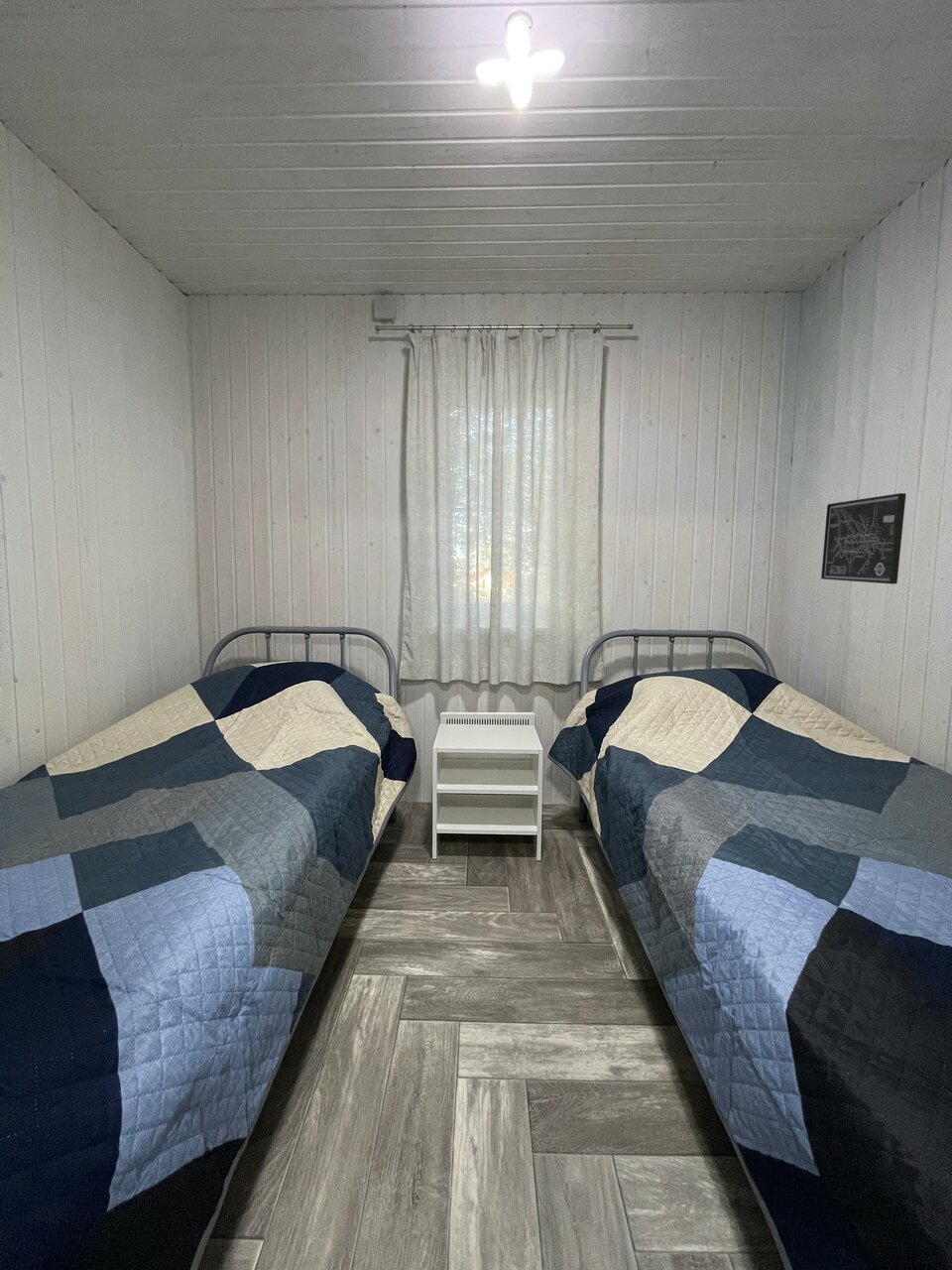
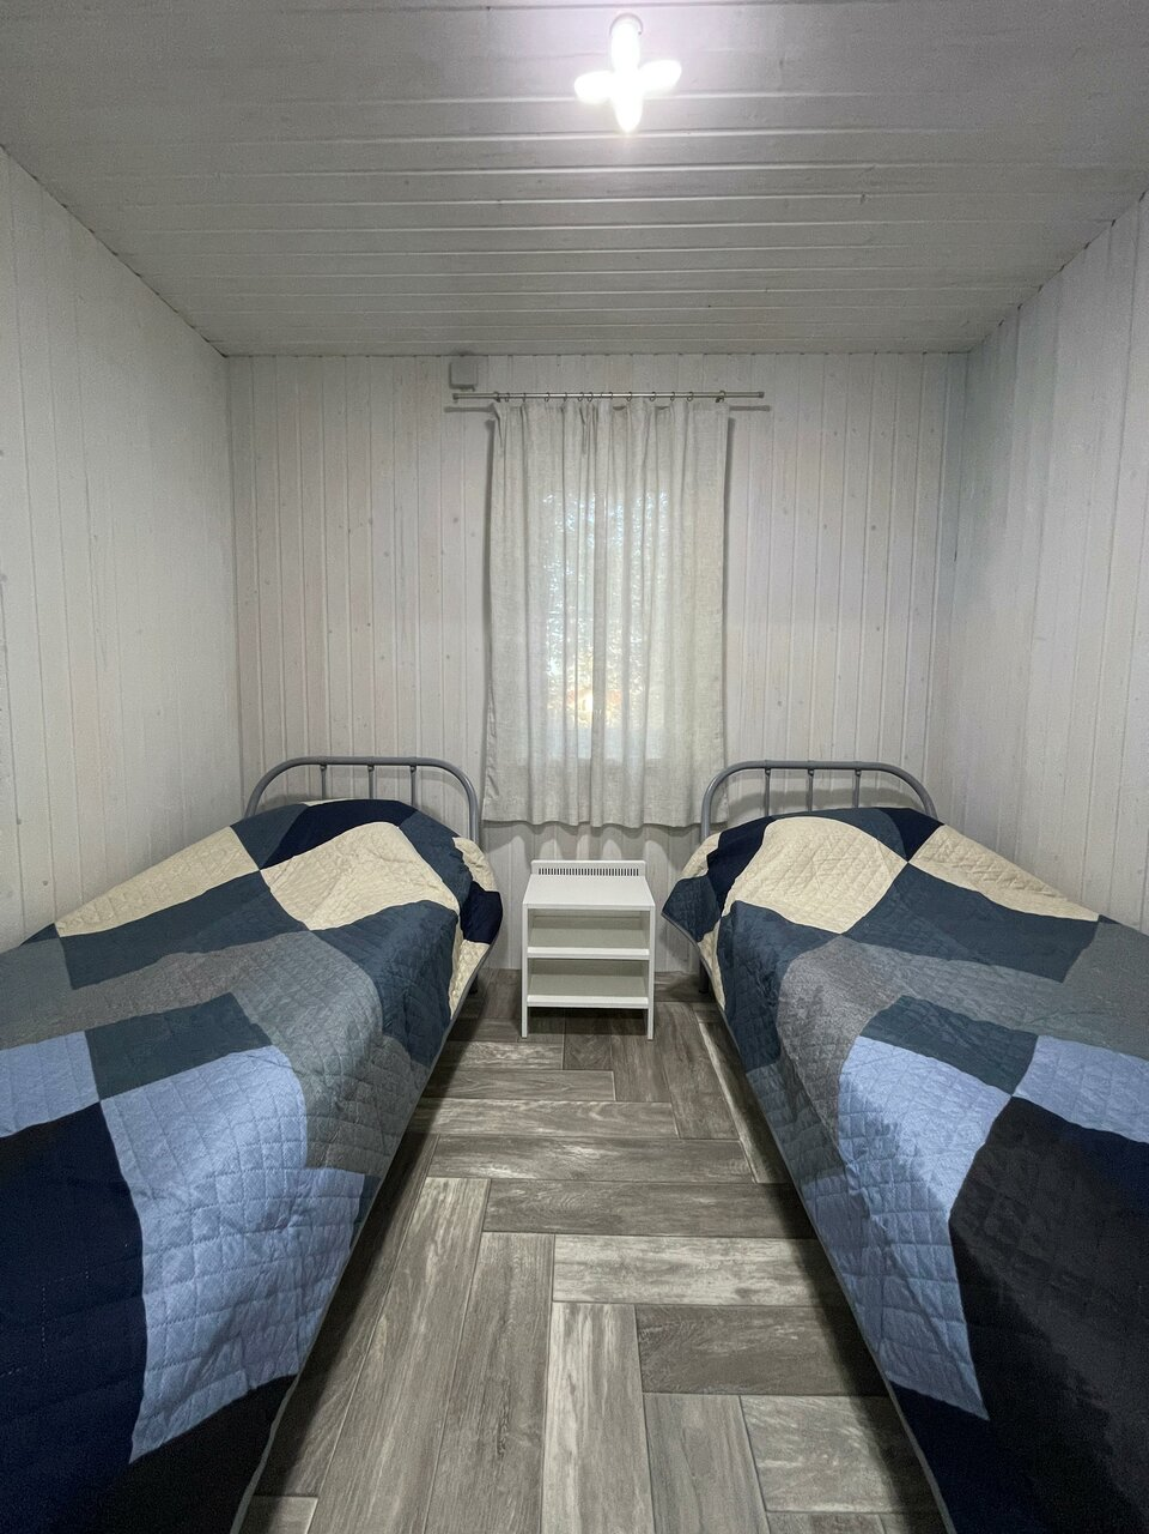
- wall art (859, 540)
